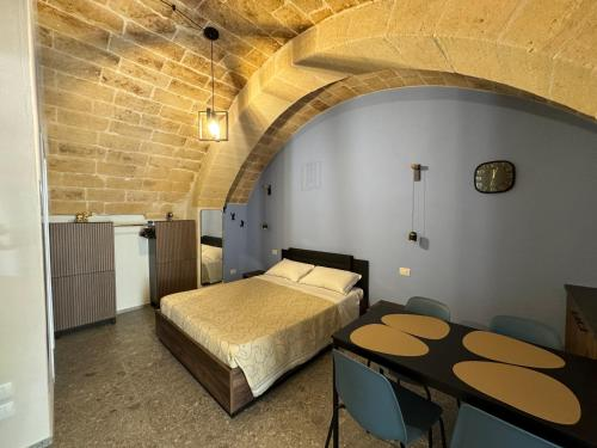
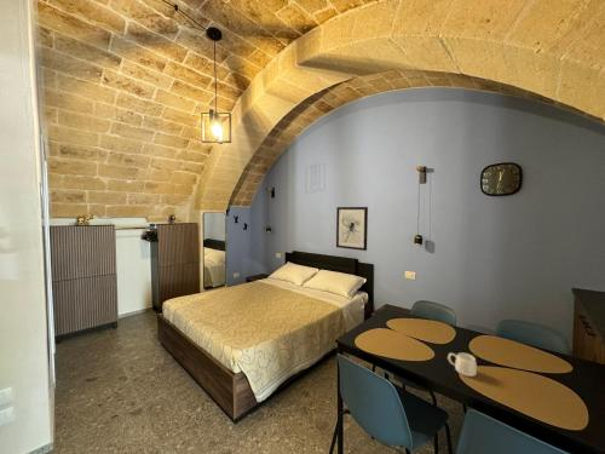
+ wall art (351, 228)
+ mug (461, 362)
